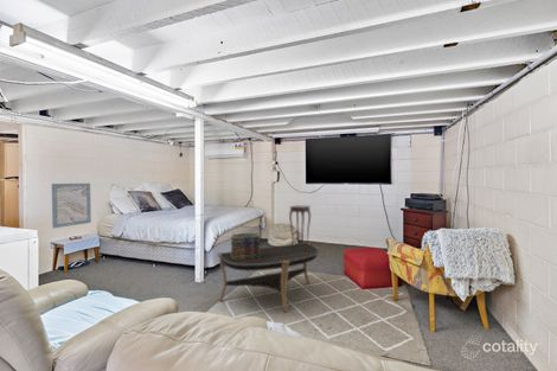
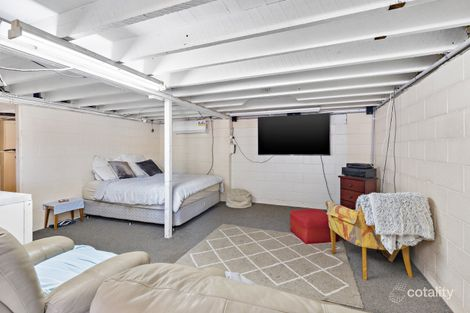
- book stack (245, 245)
- wall art (72, 204)
- side table (297, 226)
- coffee table (275, 276)
